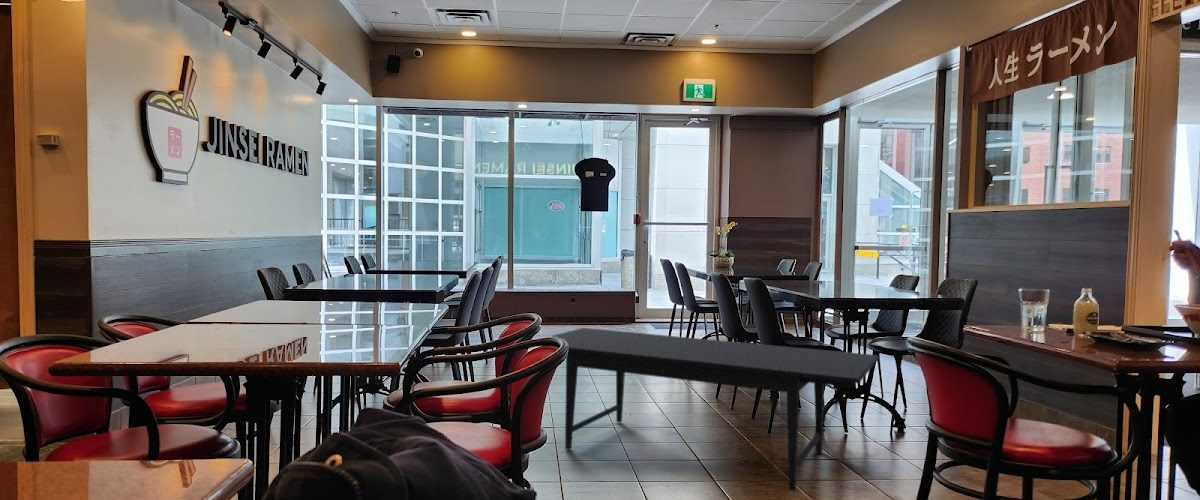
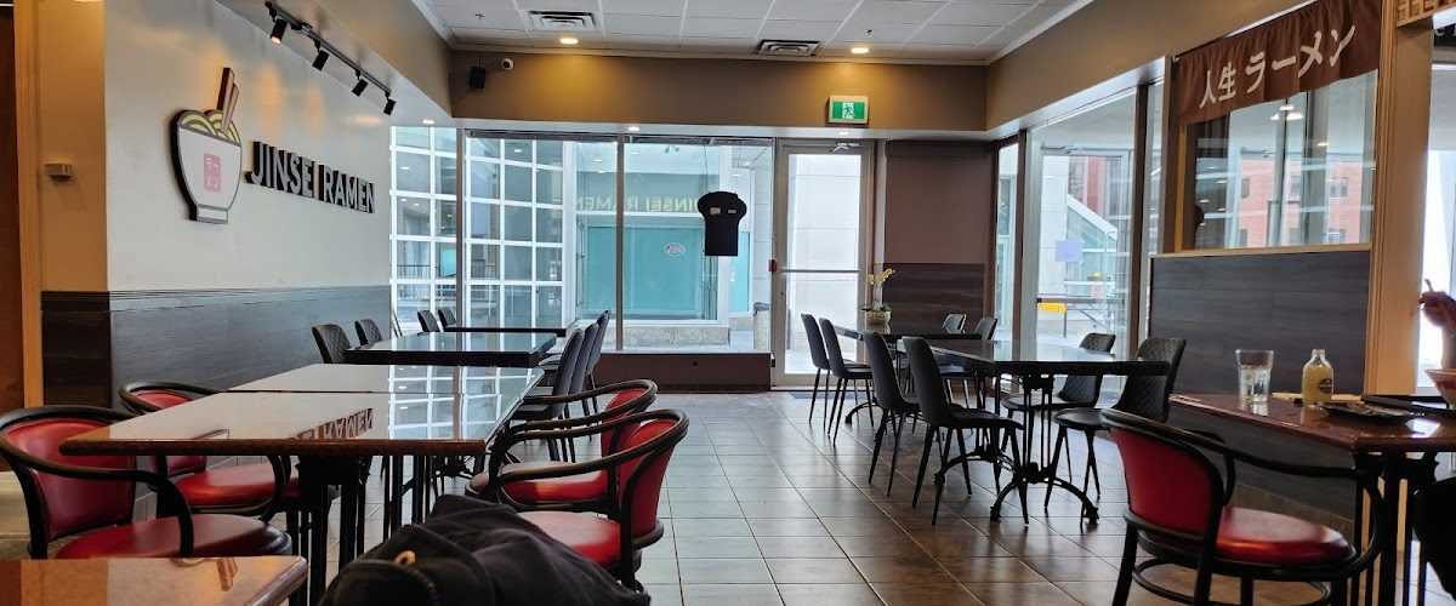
- dining table (696, 381)
